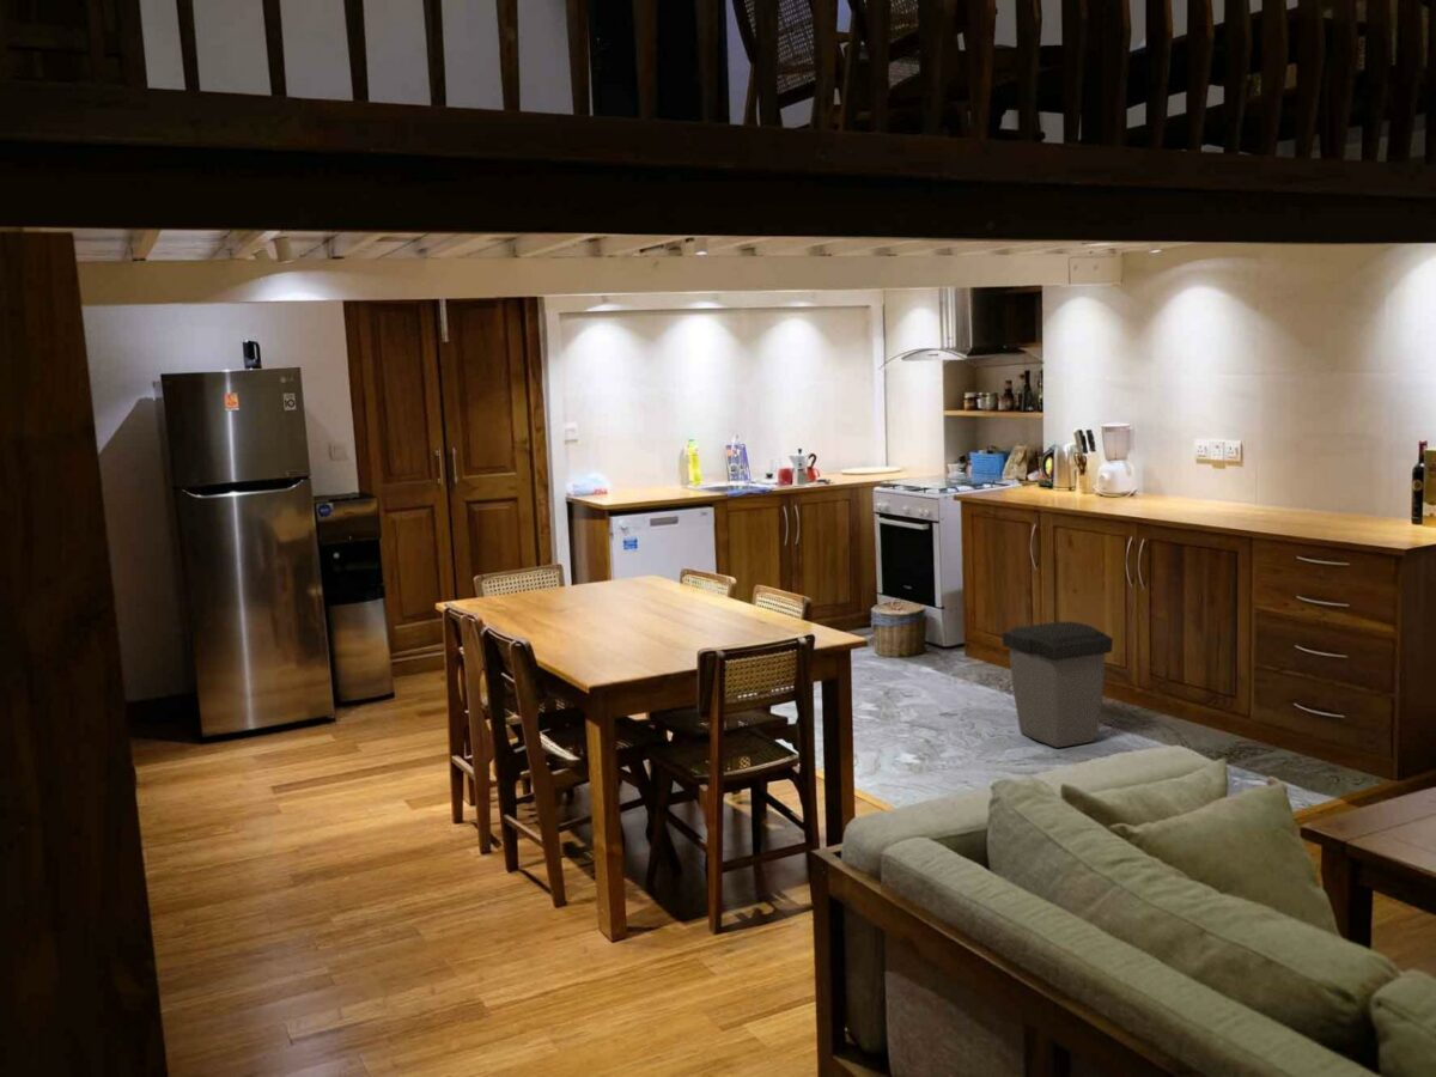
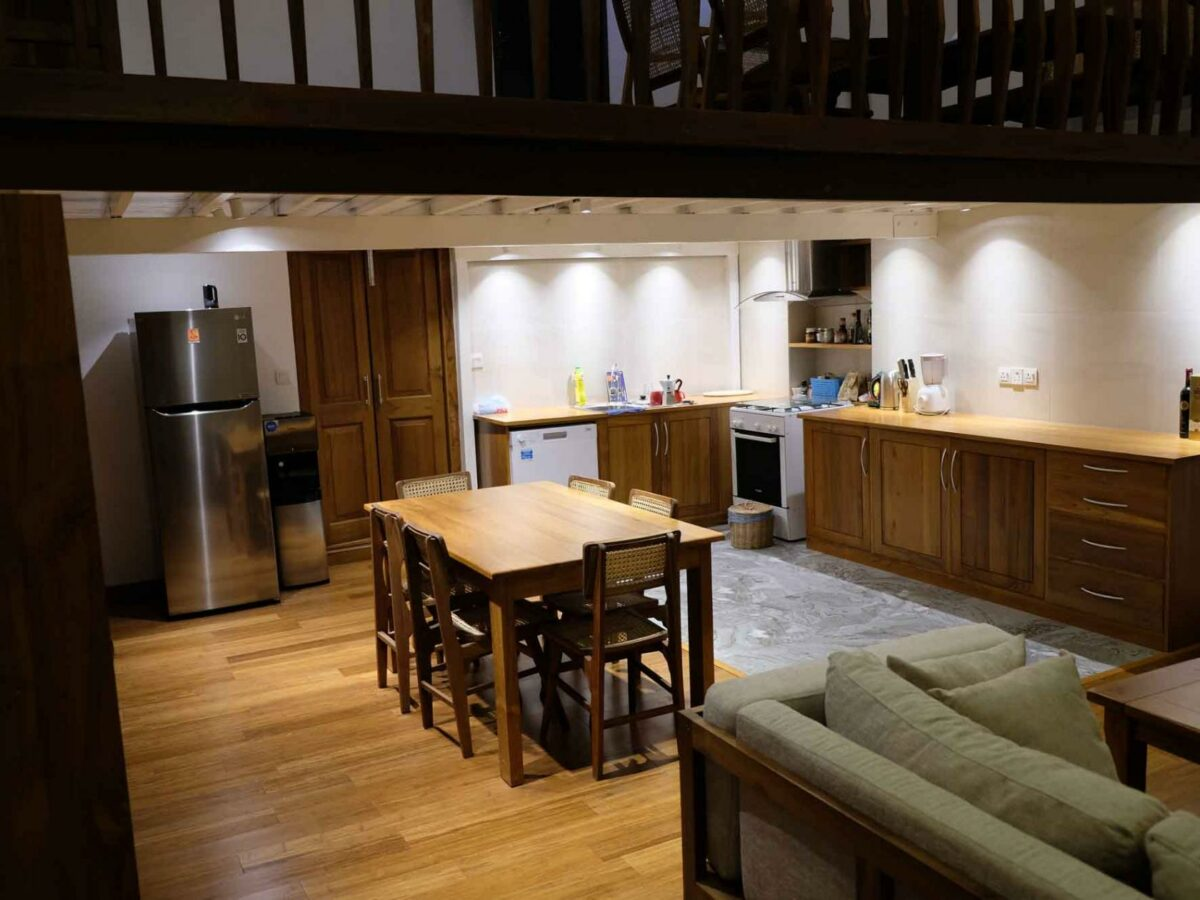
- trash can (1054, 682)
